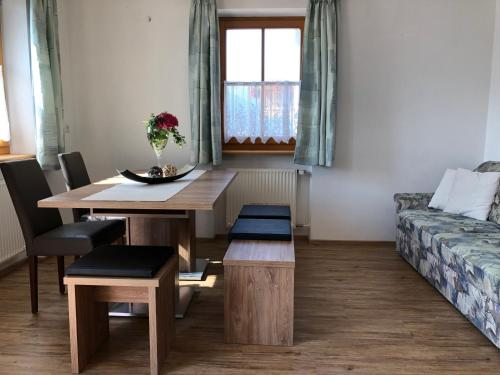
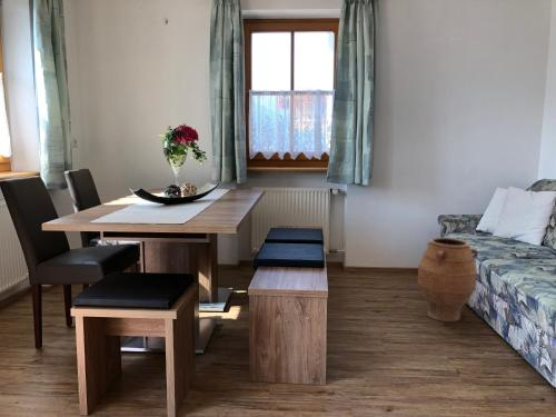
+ vase (446, 278)
